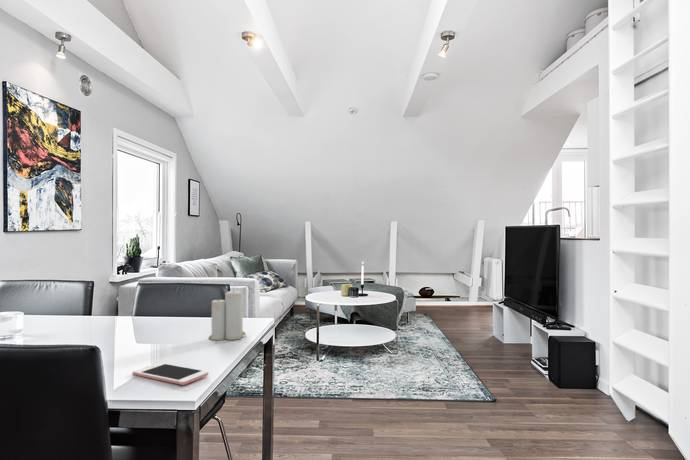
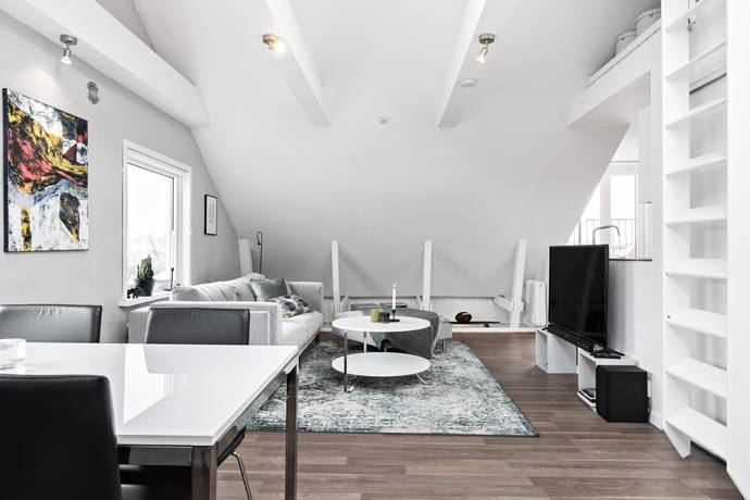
- cell phone (170, 373)
- candle (229, 311)
